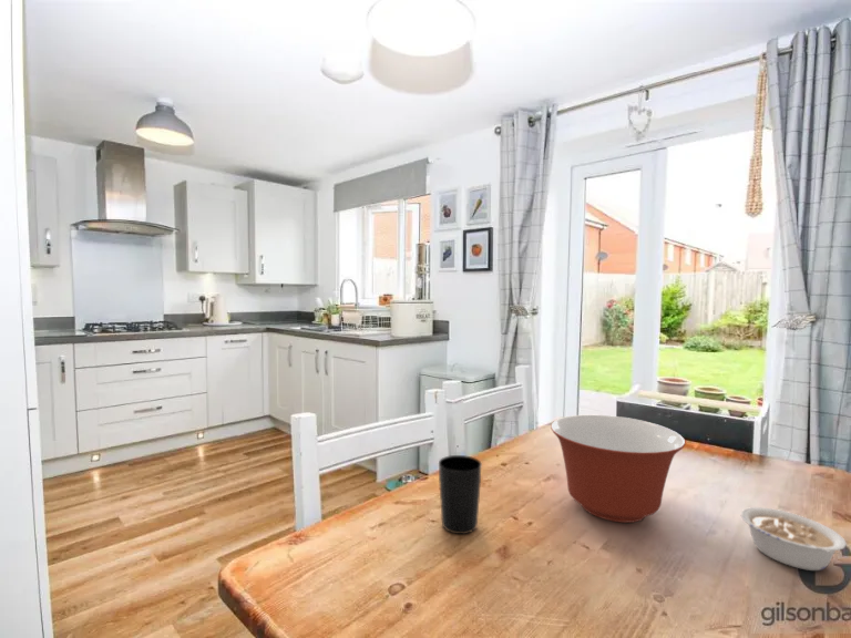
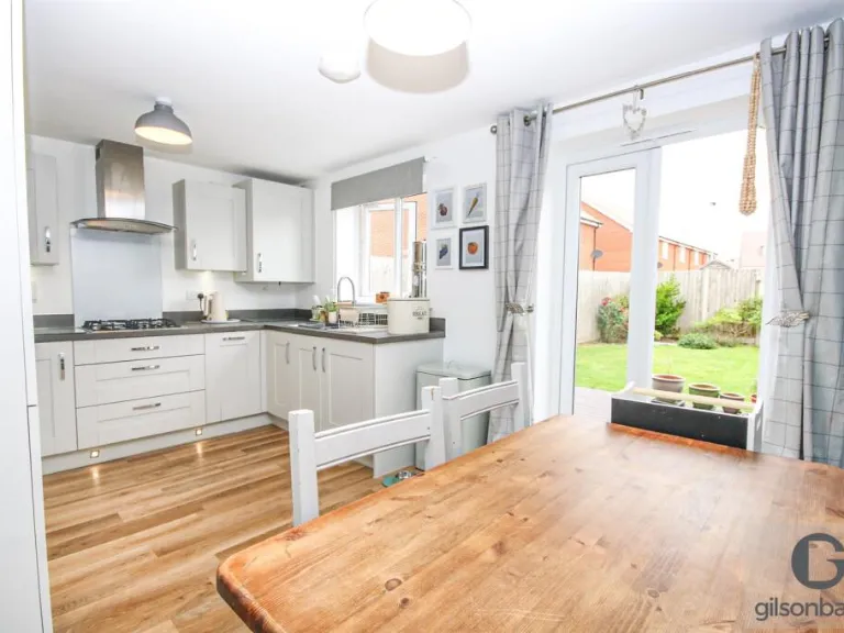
- mixing bowl (613, 469)
- legume (793, 538)
- cup (459, 494)
